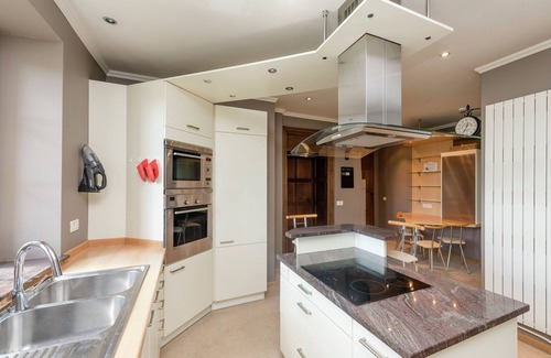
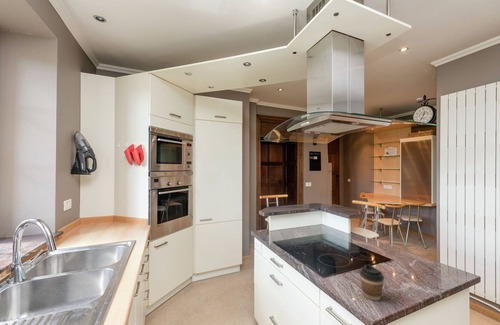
+ coffee cup (371, 281)
